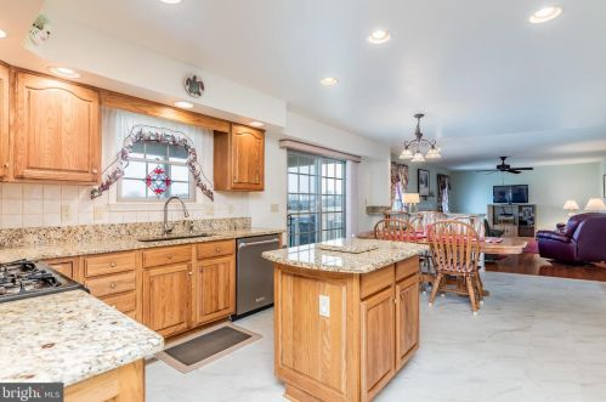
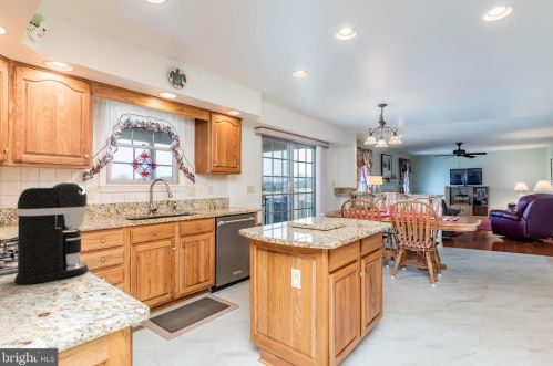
+ coffee maker (53, 229)
